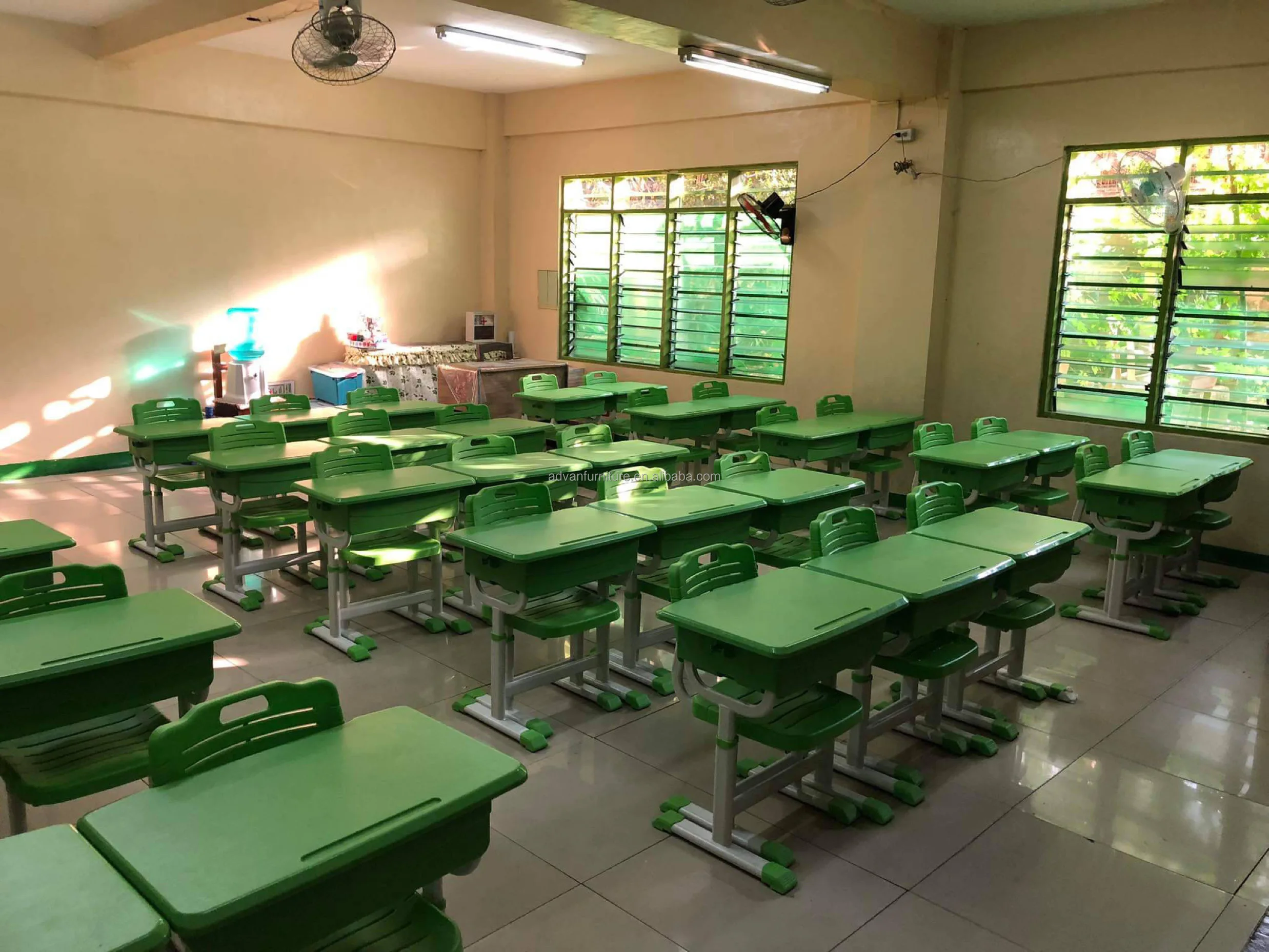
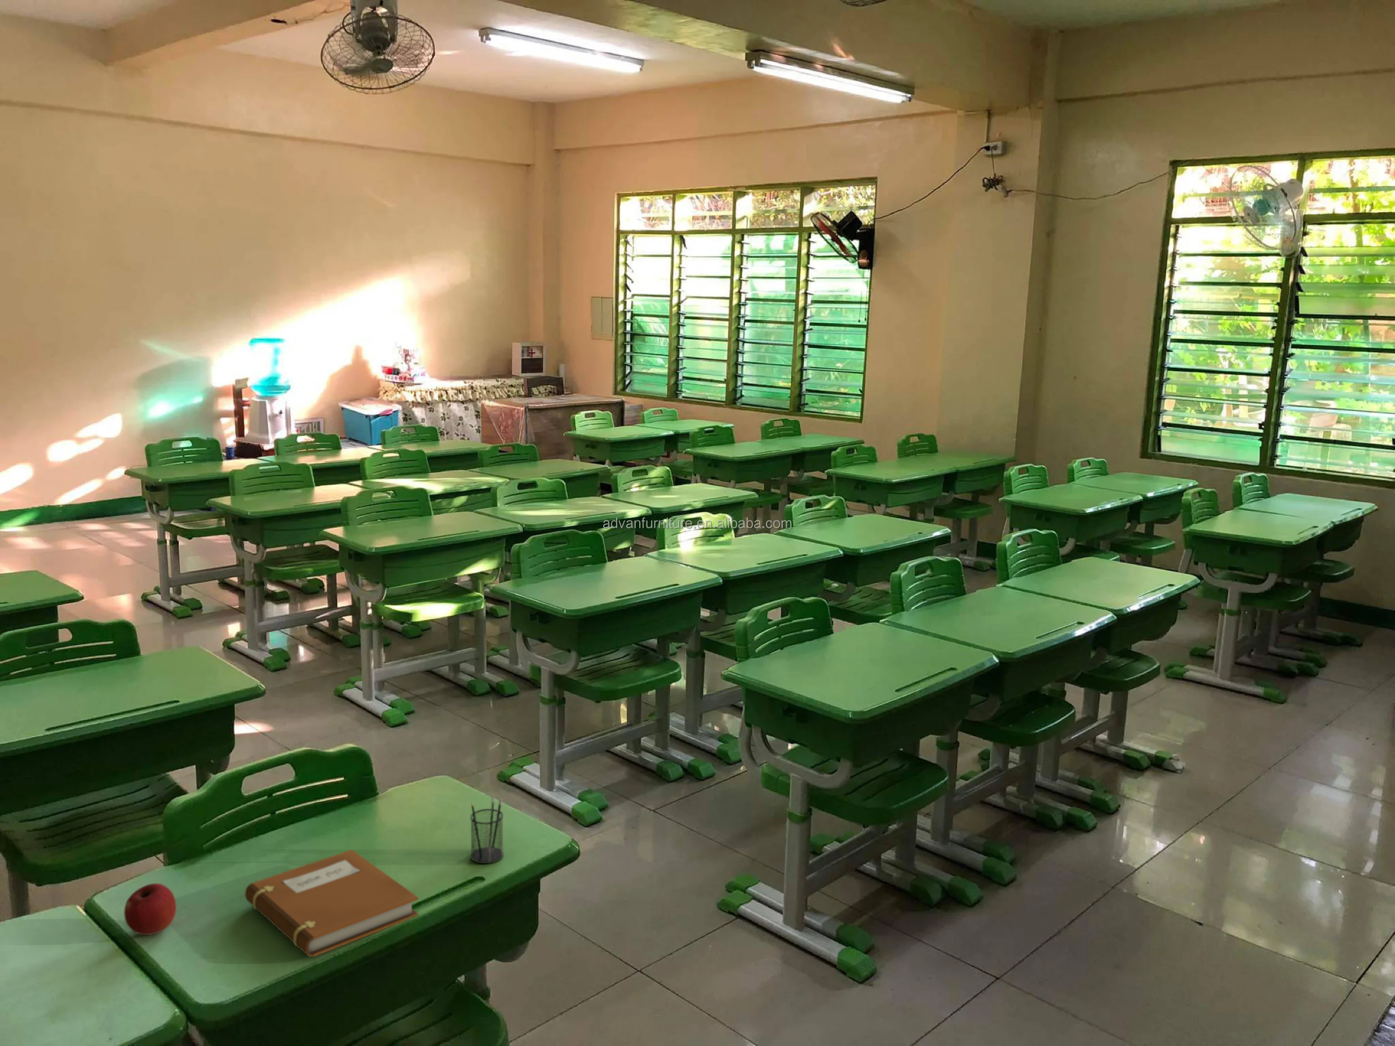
+ pencil holder (487, 826)
+ apple (151, 909)
+ notebook (329, 899)
